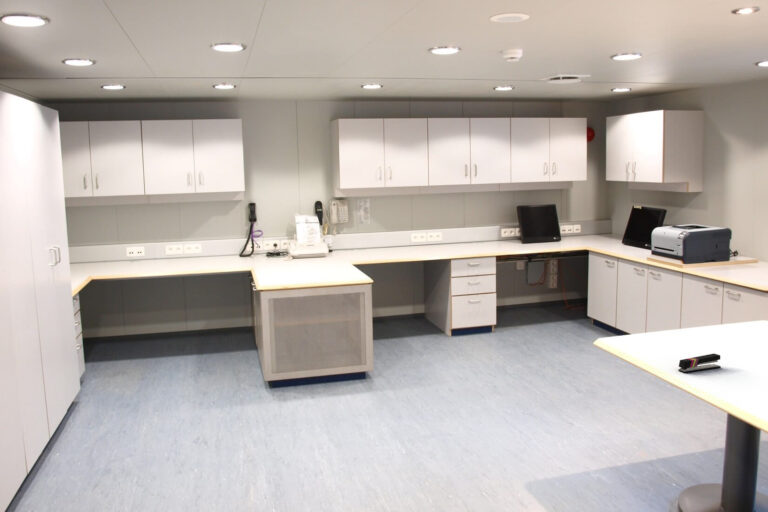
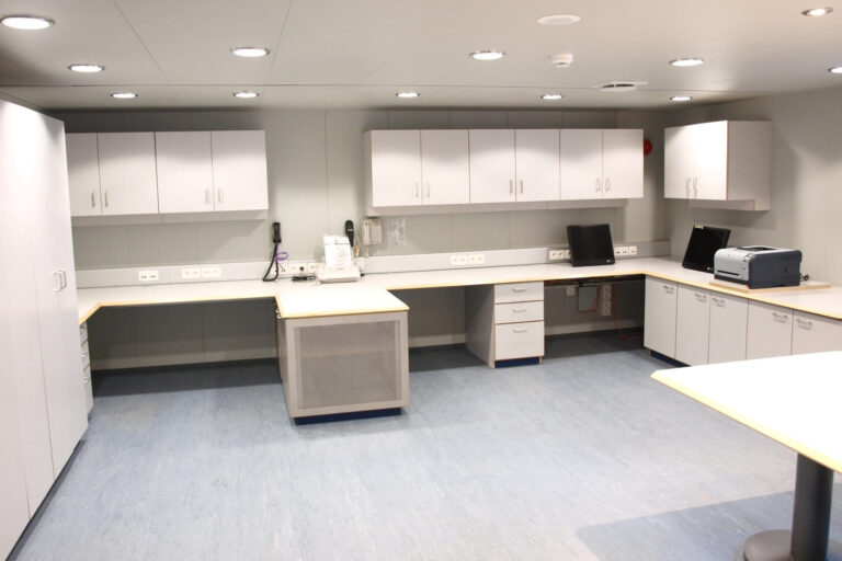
- stapler (699, 362)
